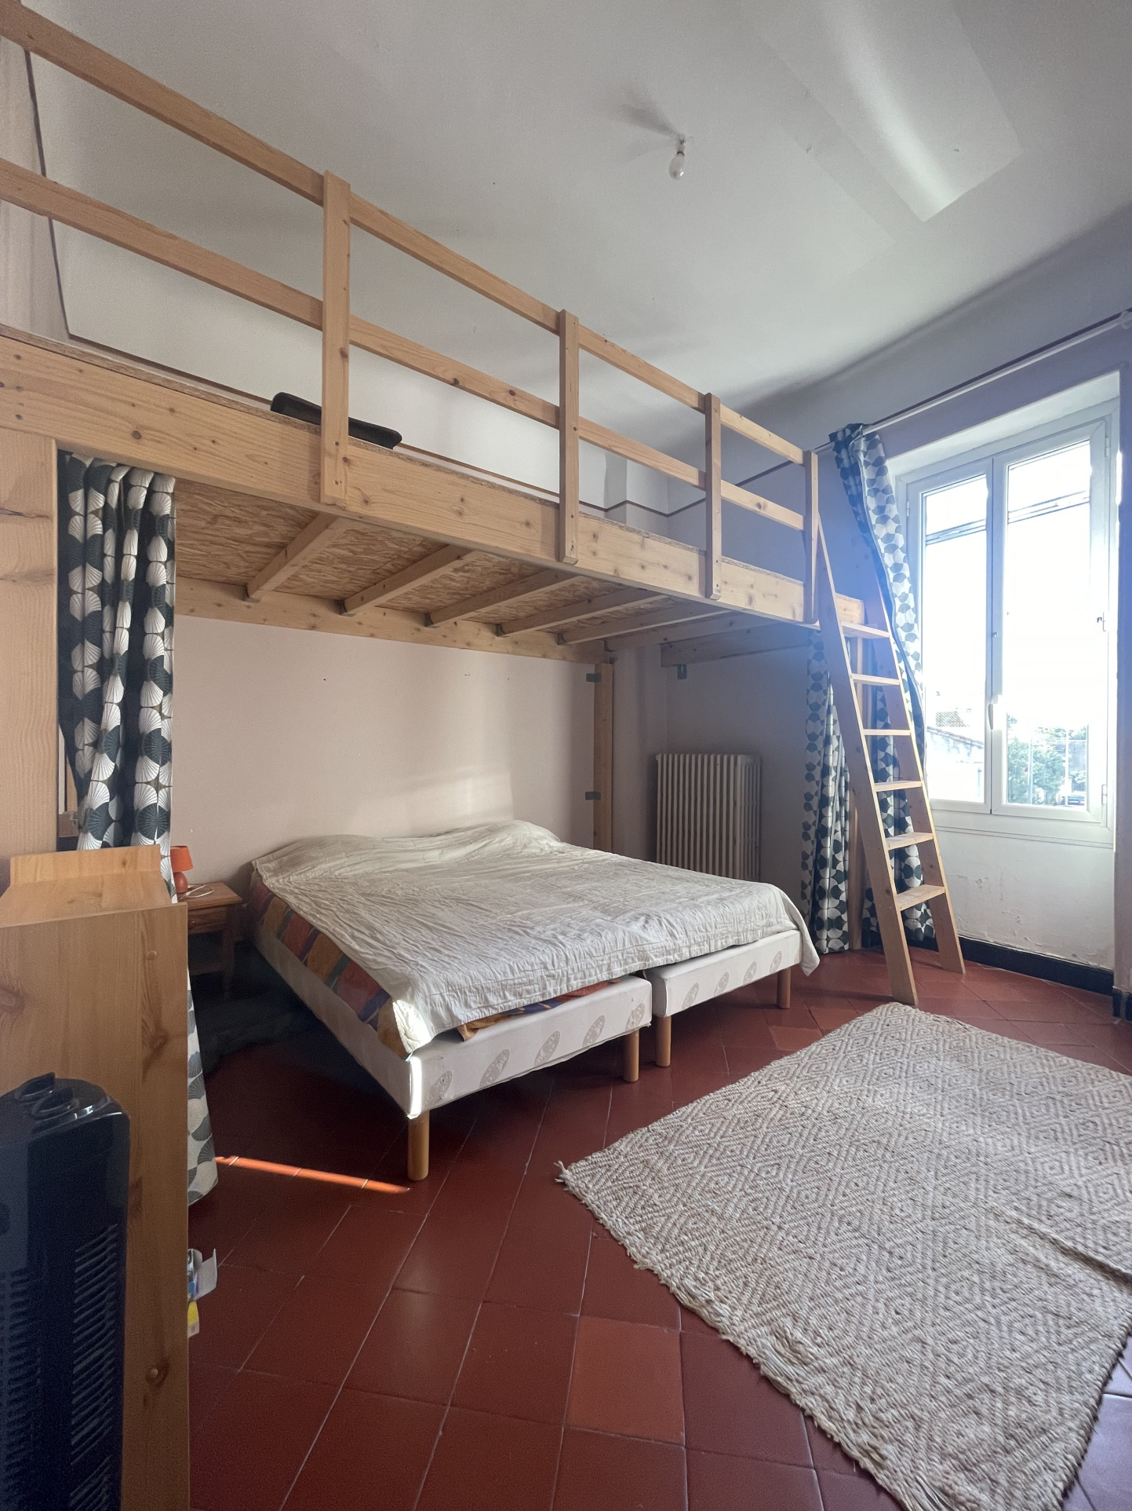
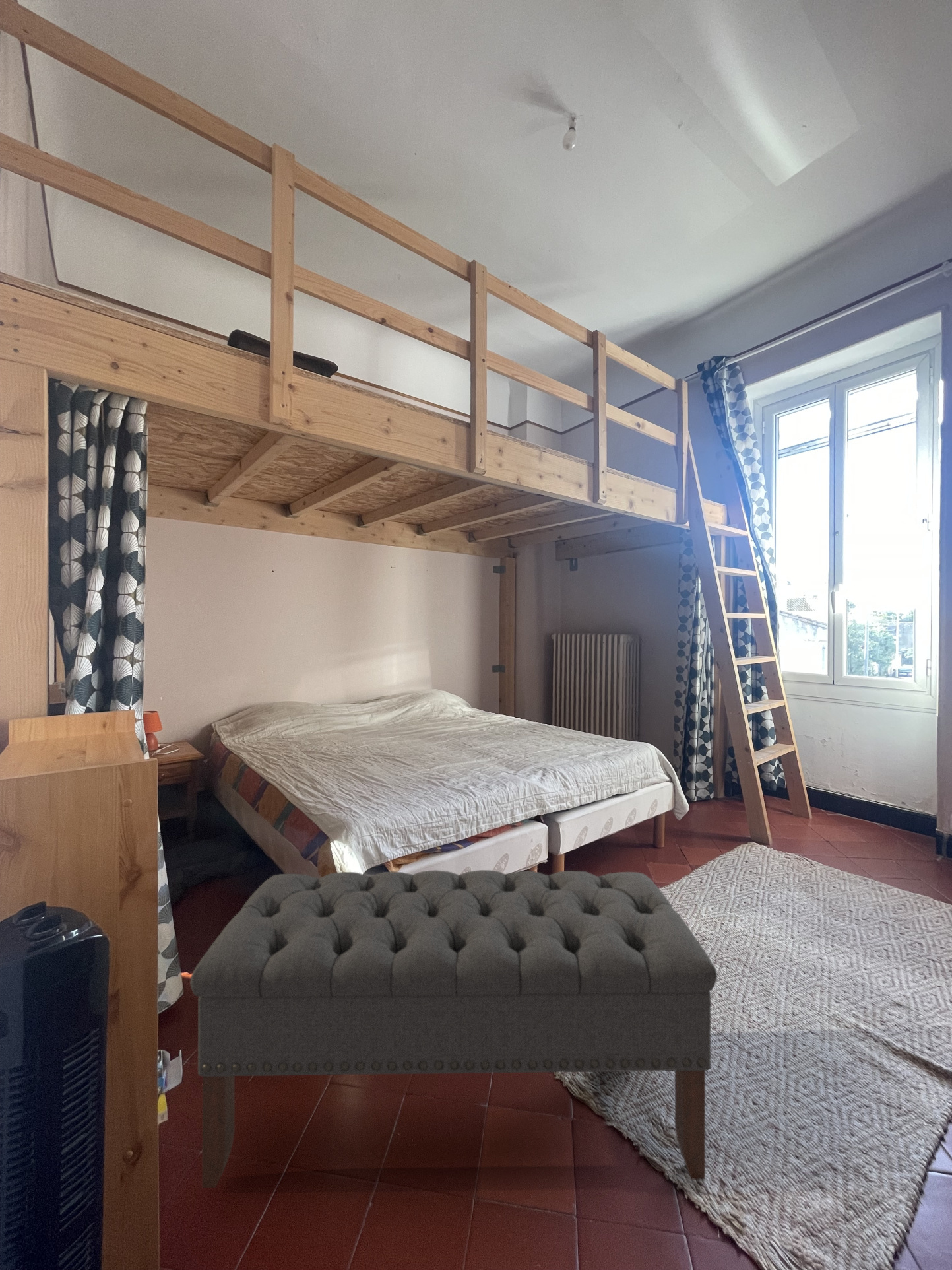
+ bench (457, 1001)
